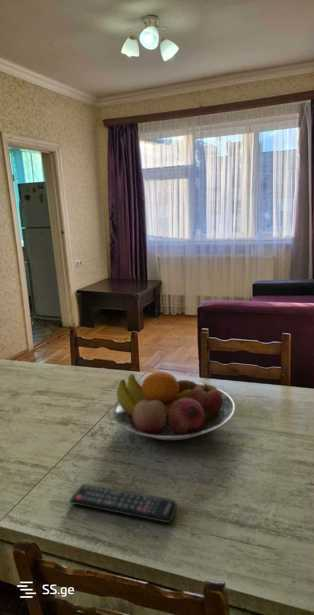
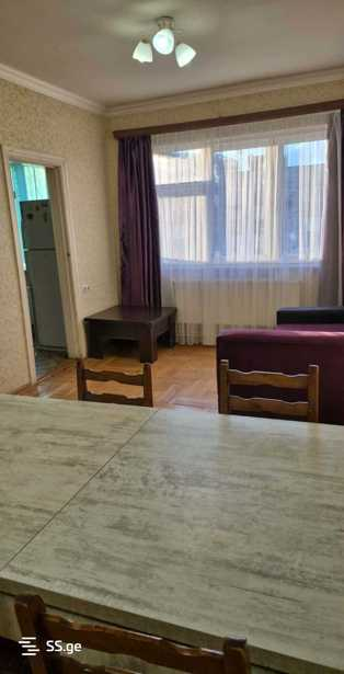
- fruit bowl (173, 400)
- remote control (122, 503)
